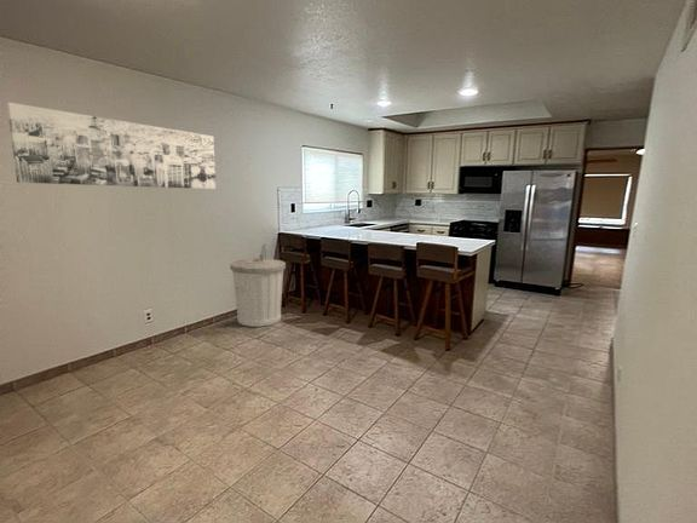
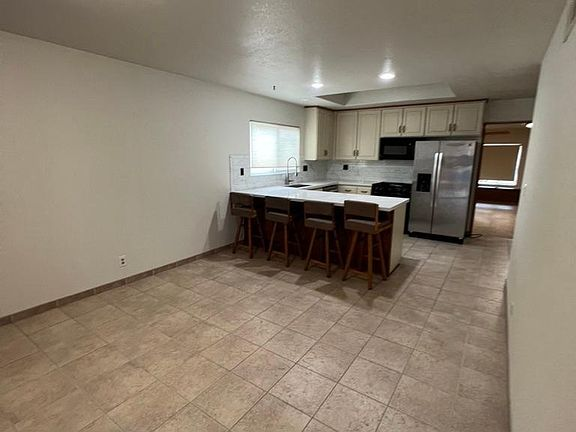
- wall art (133, 155)
- trash can (258, 288)
